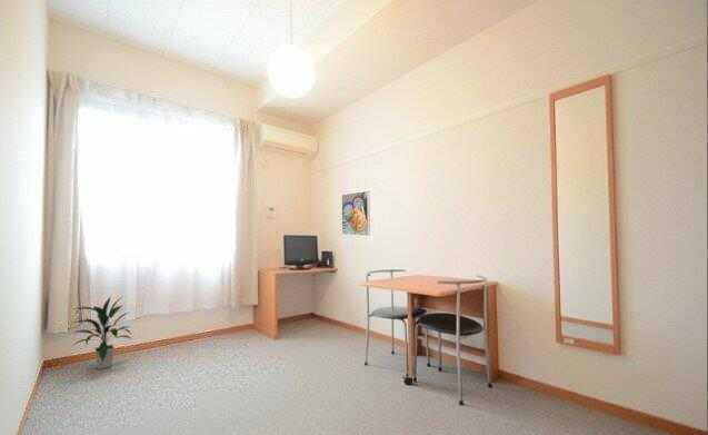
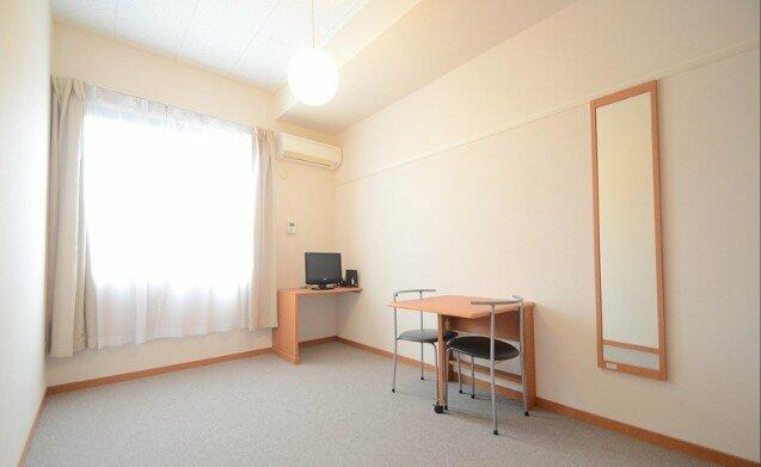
- indoor plant (103, 332)
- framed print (355, 214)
